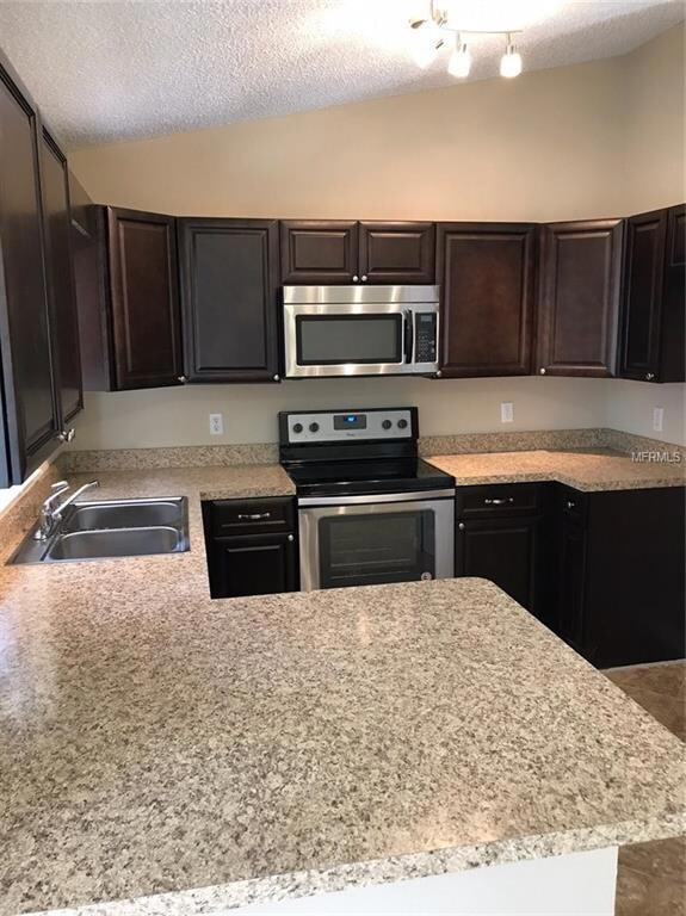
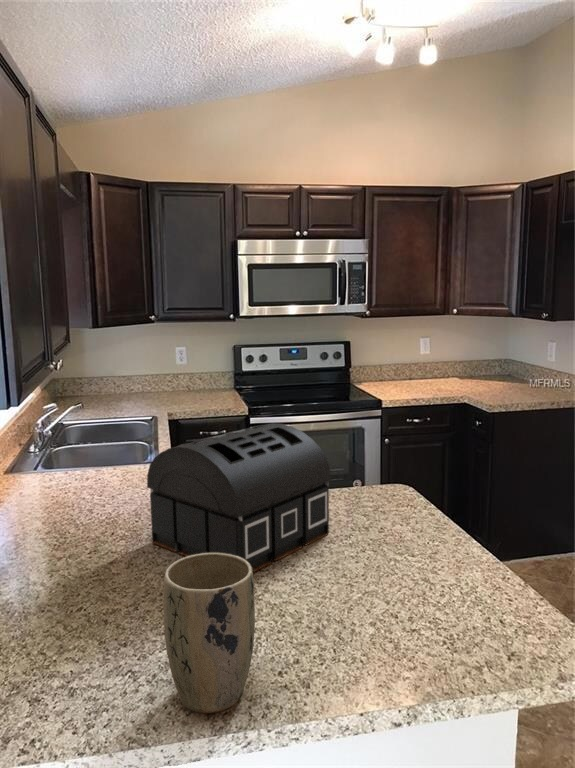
+ treasure chest (240, 486)
+ plant pot (210, 632)
